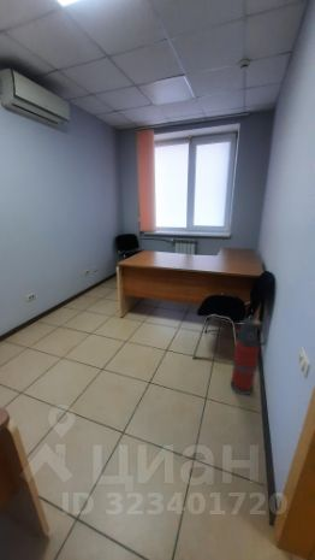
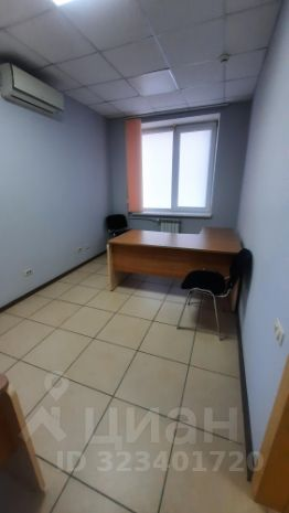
- fire extinguisher (248, 355)
